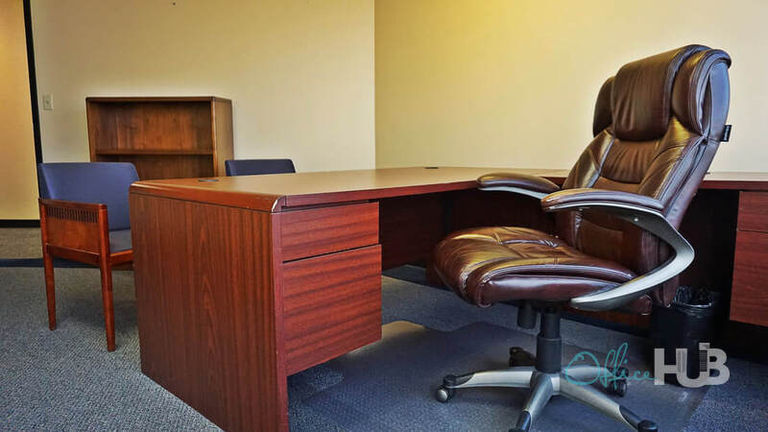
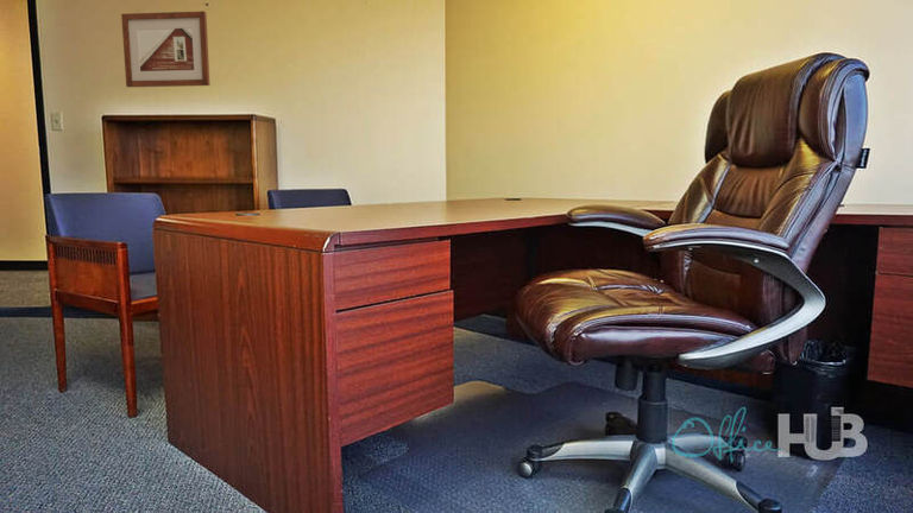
+ picture frame (165, 50)
